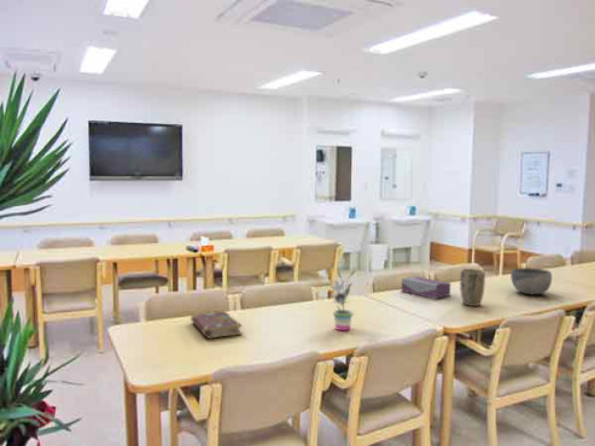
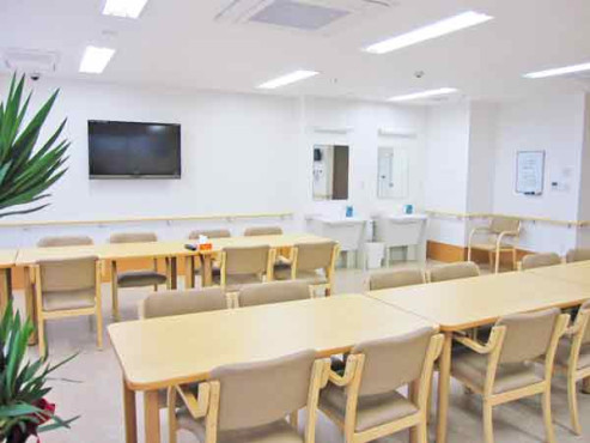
- tissue box (425, 286)
- potted plant (339, 299)
- plant pot (472, 287)
- book (215, 323)
- bowl (531, 281)
